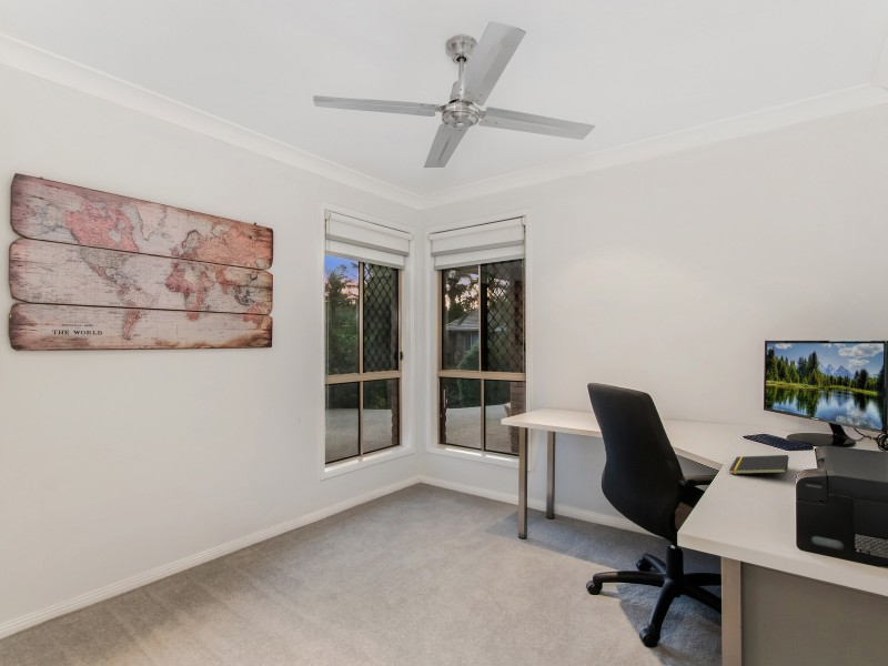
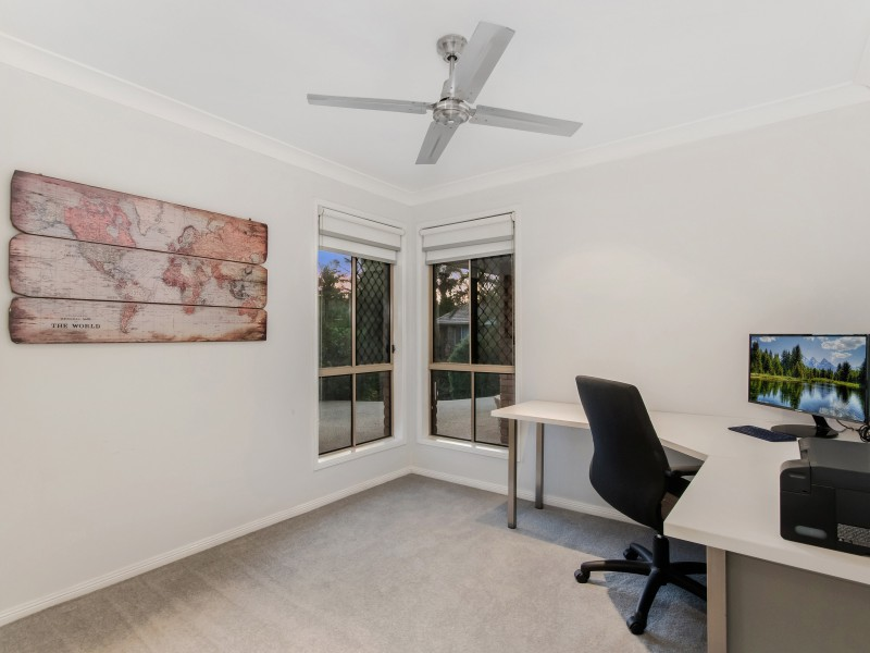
- notepad (759, 464)
